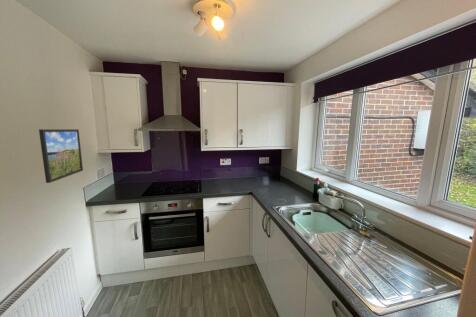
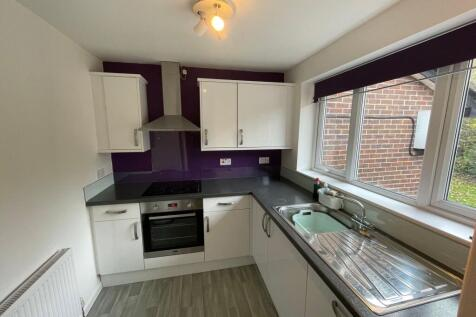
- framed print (64, 153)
